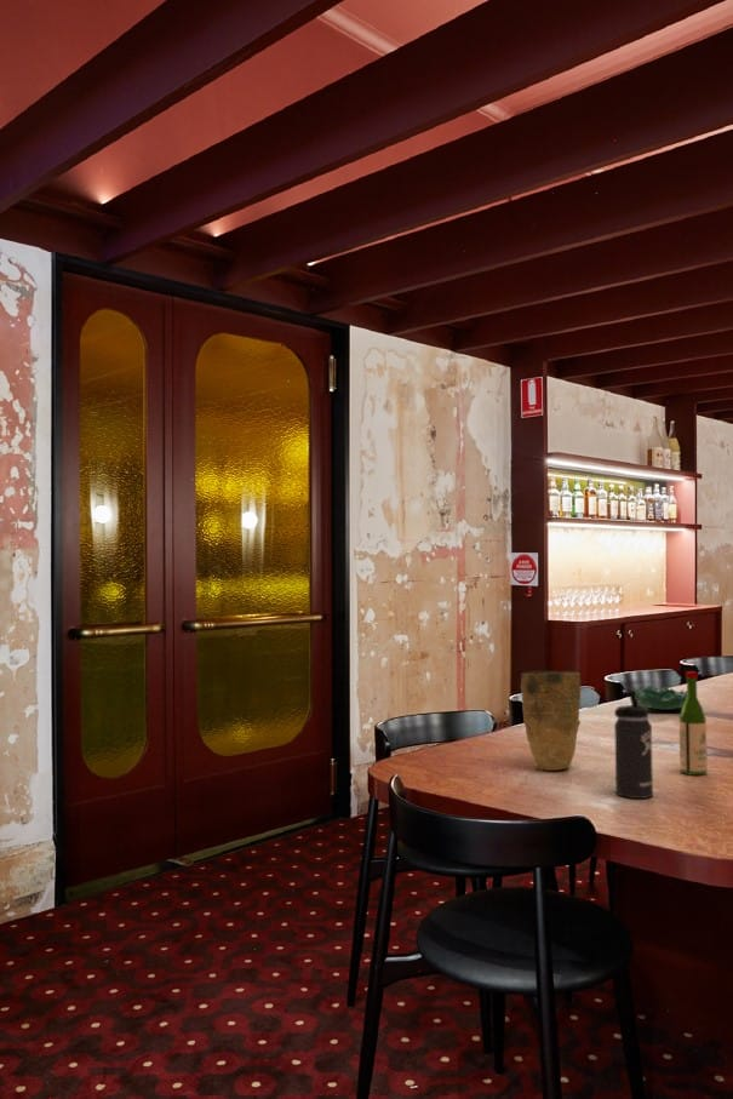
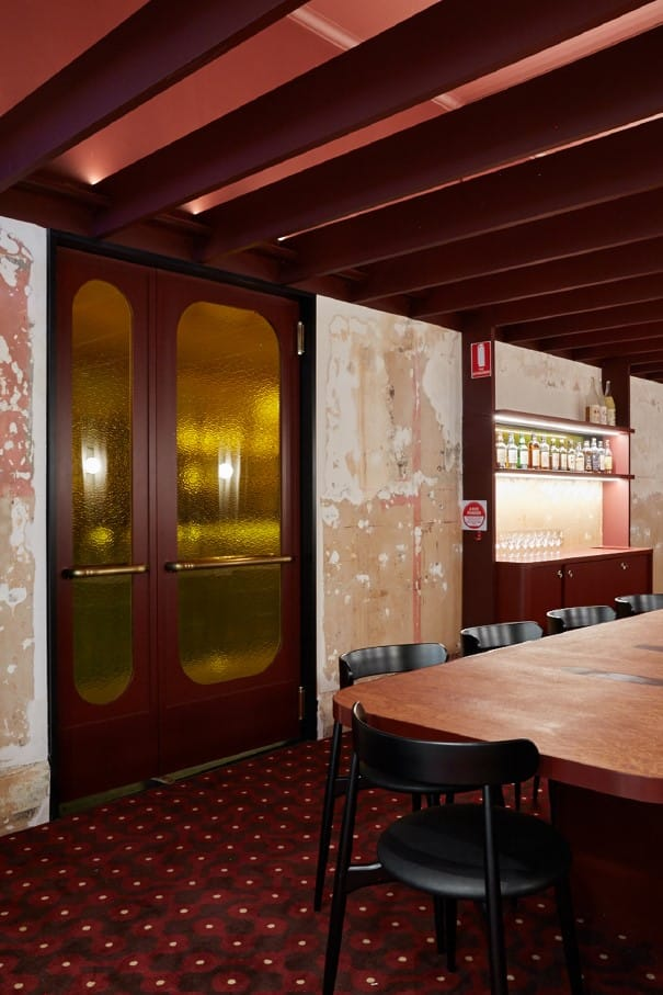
- thermos bottle (630, 743)
- wine bottle (692, 722)
- vase (550, 719)
- decorative bowl (662, 699)
